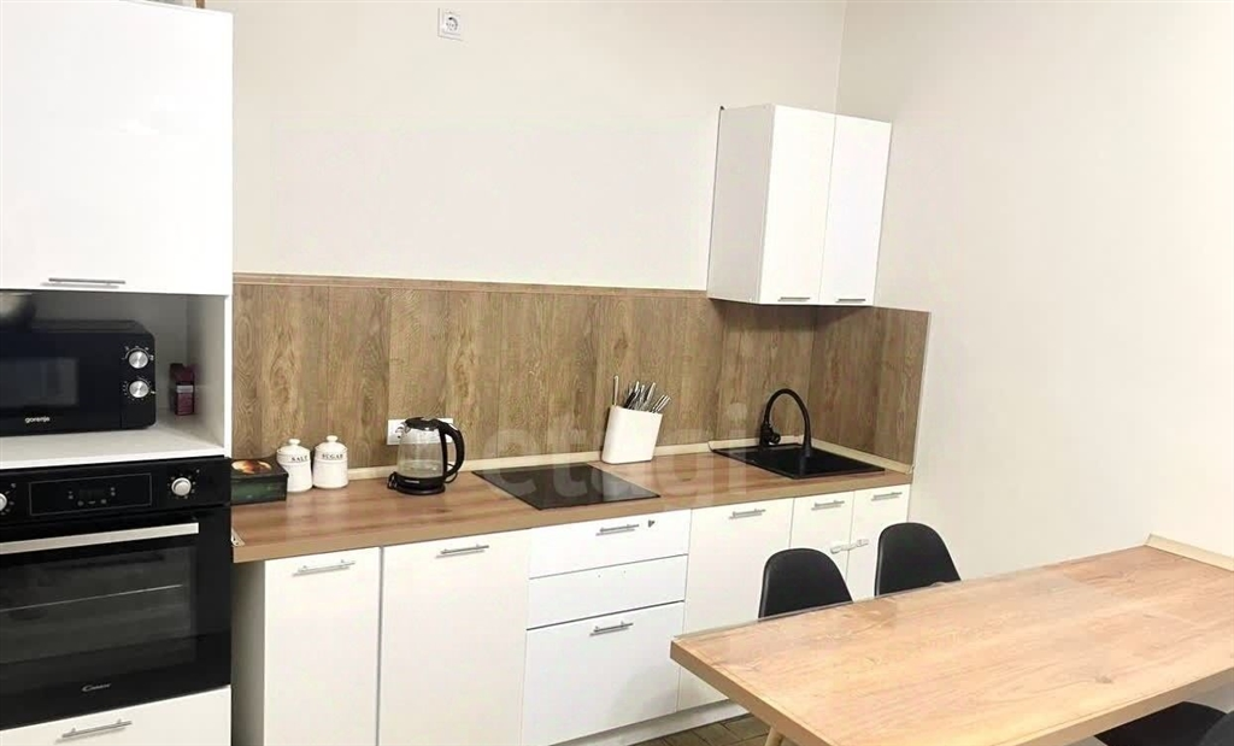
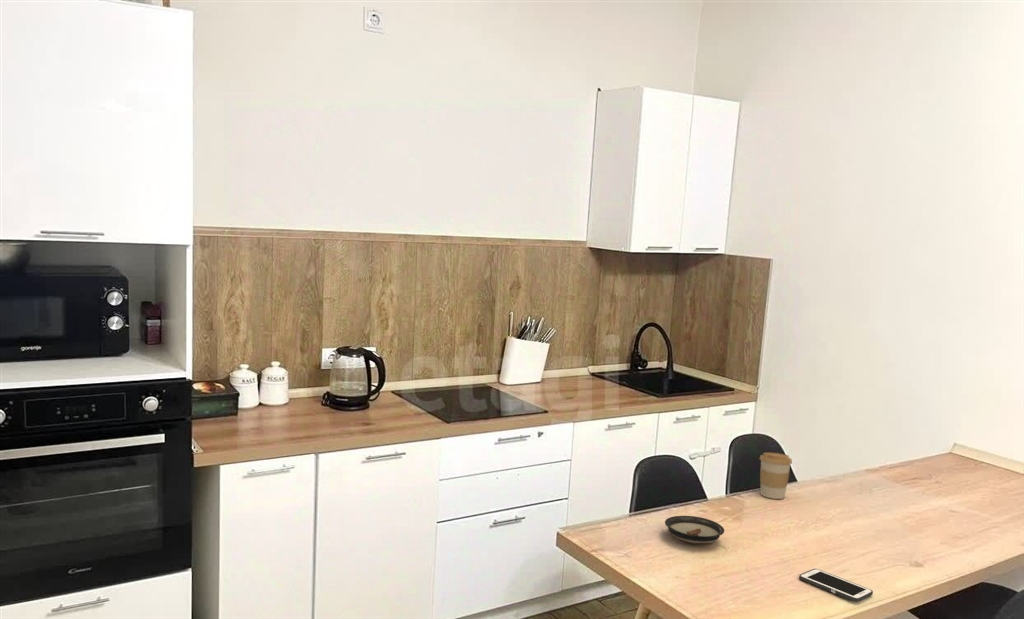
+ cell phone (835, 584)
+ coffee cup (774, 474)
+ saucer (693, 532)
